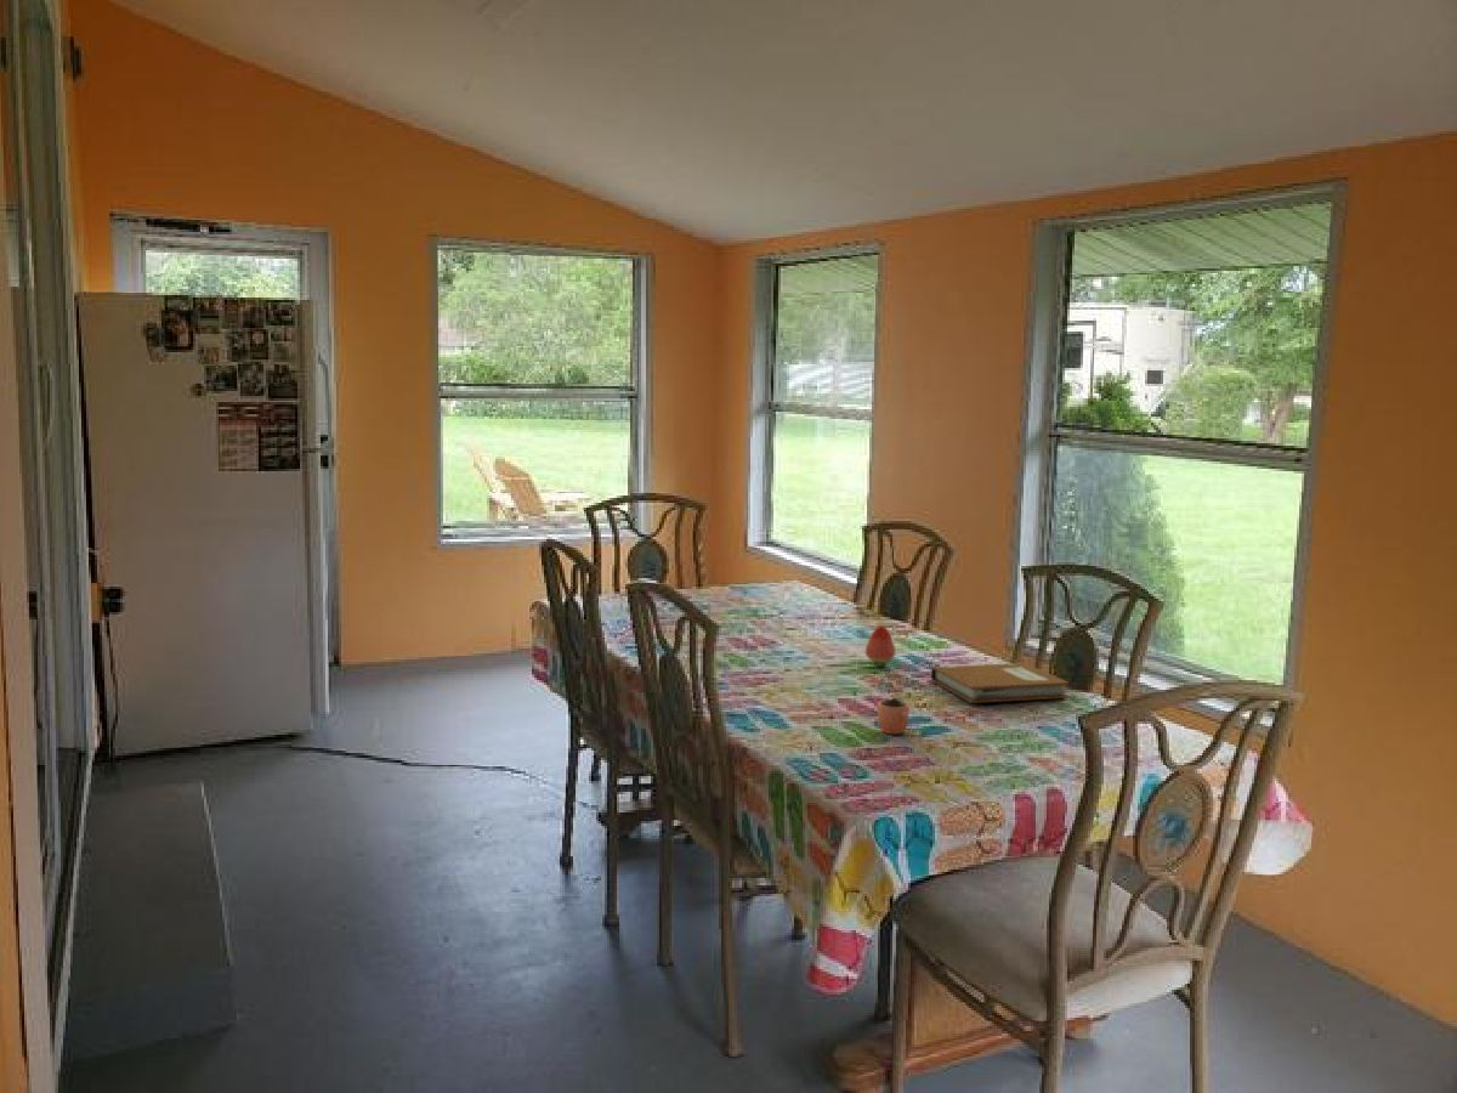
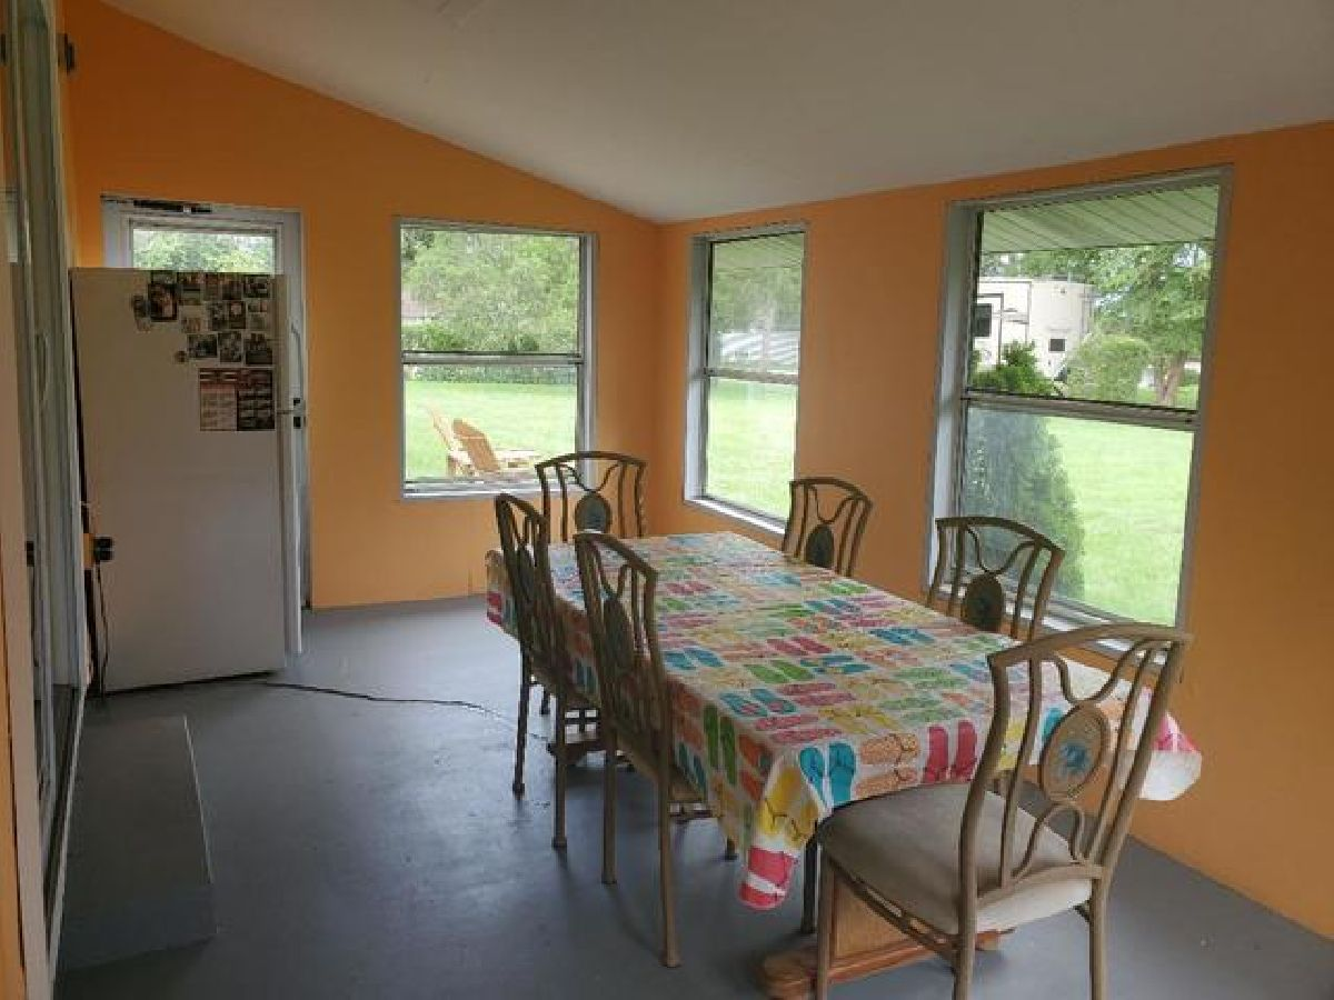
- notebook (999, 680)
- cocoa (895, 704)
- fruit (880, 645)
